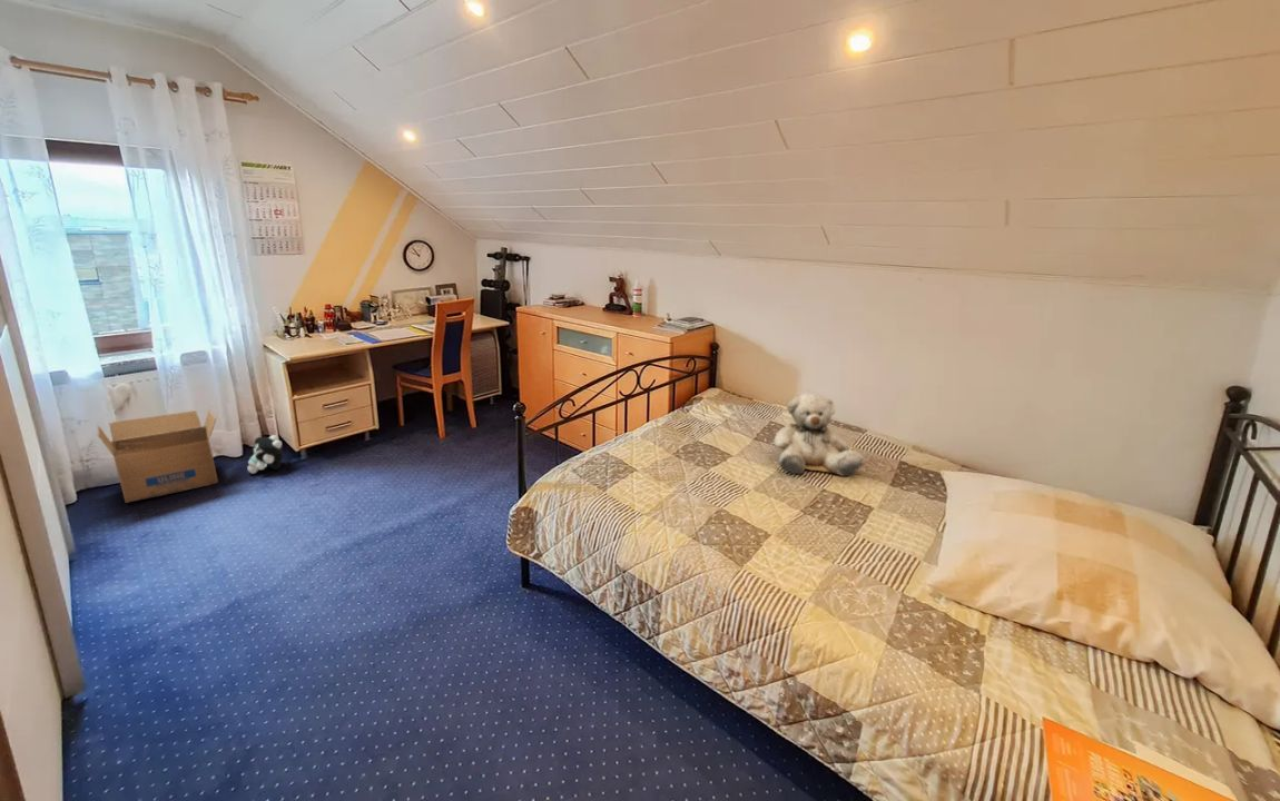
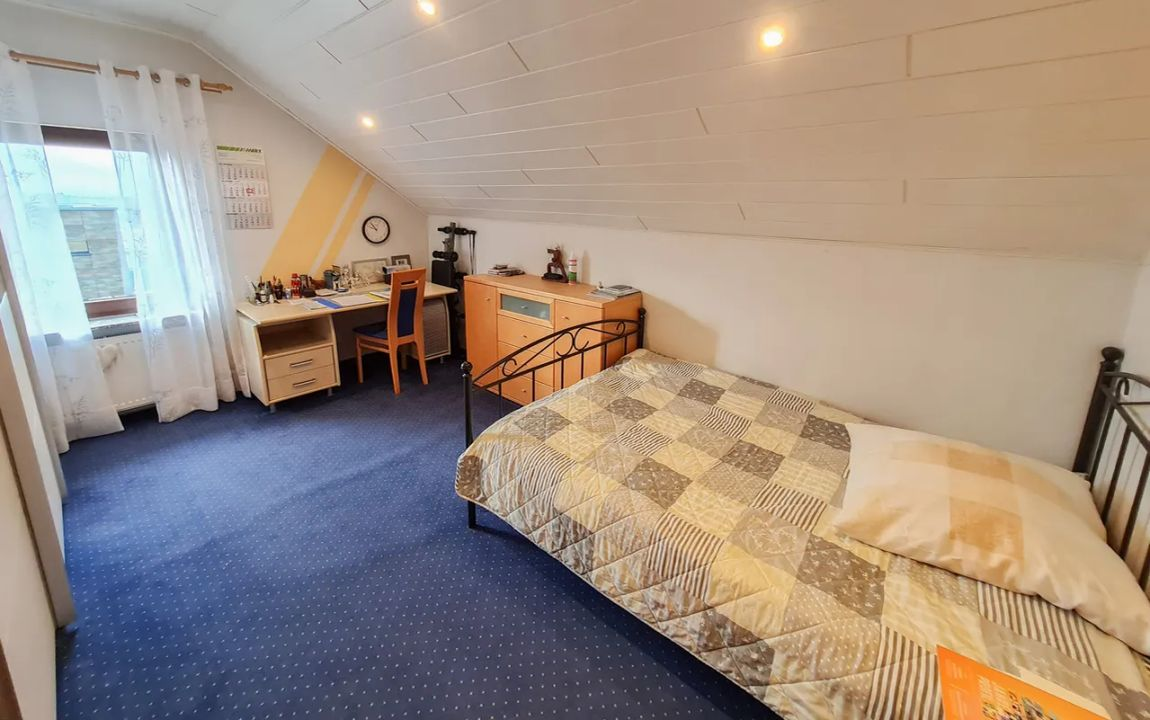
- teddy bear (811, 431)
- cardboard box (166, 454)
- plush toy (264, 454)
